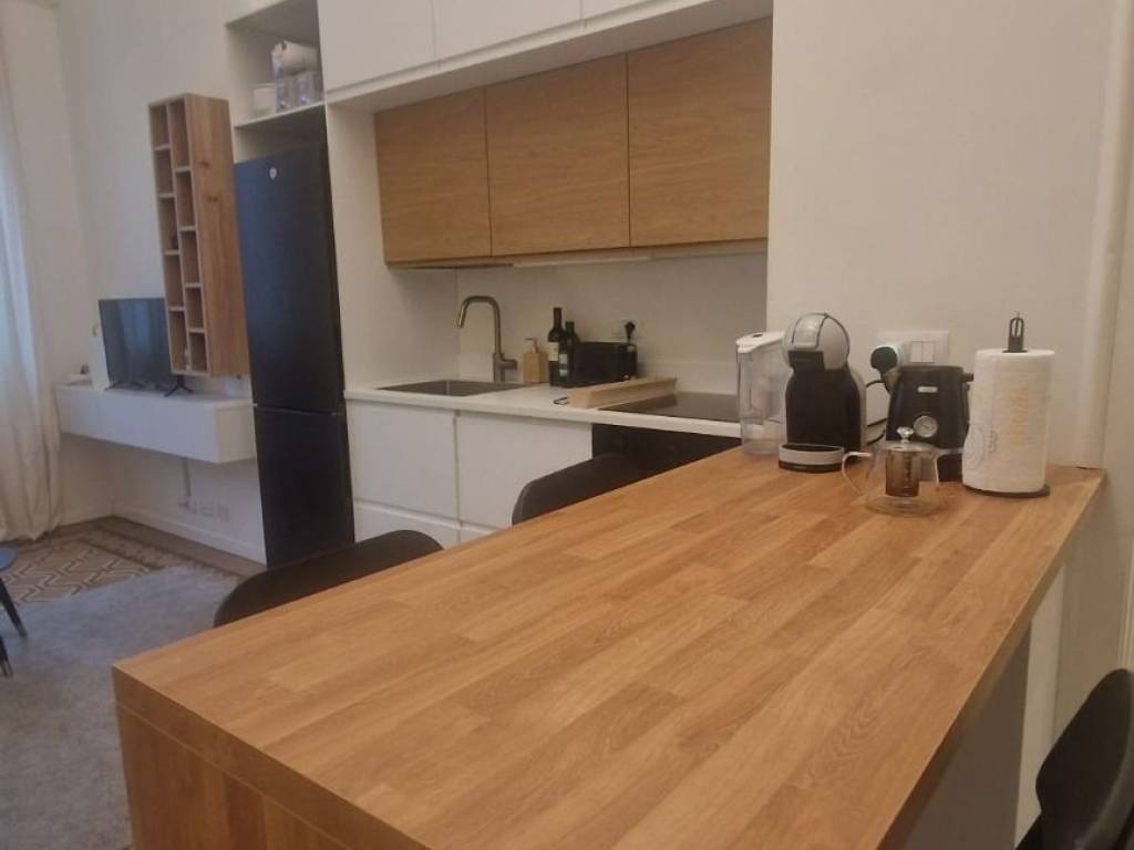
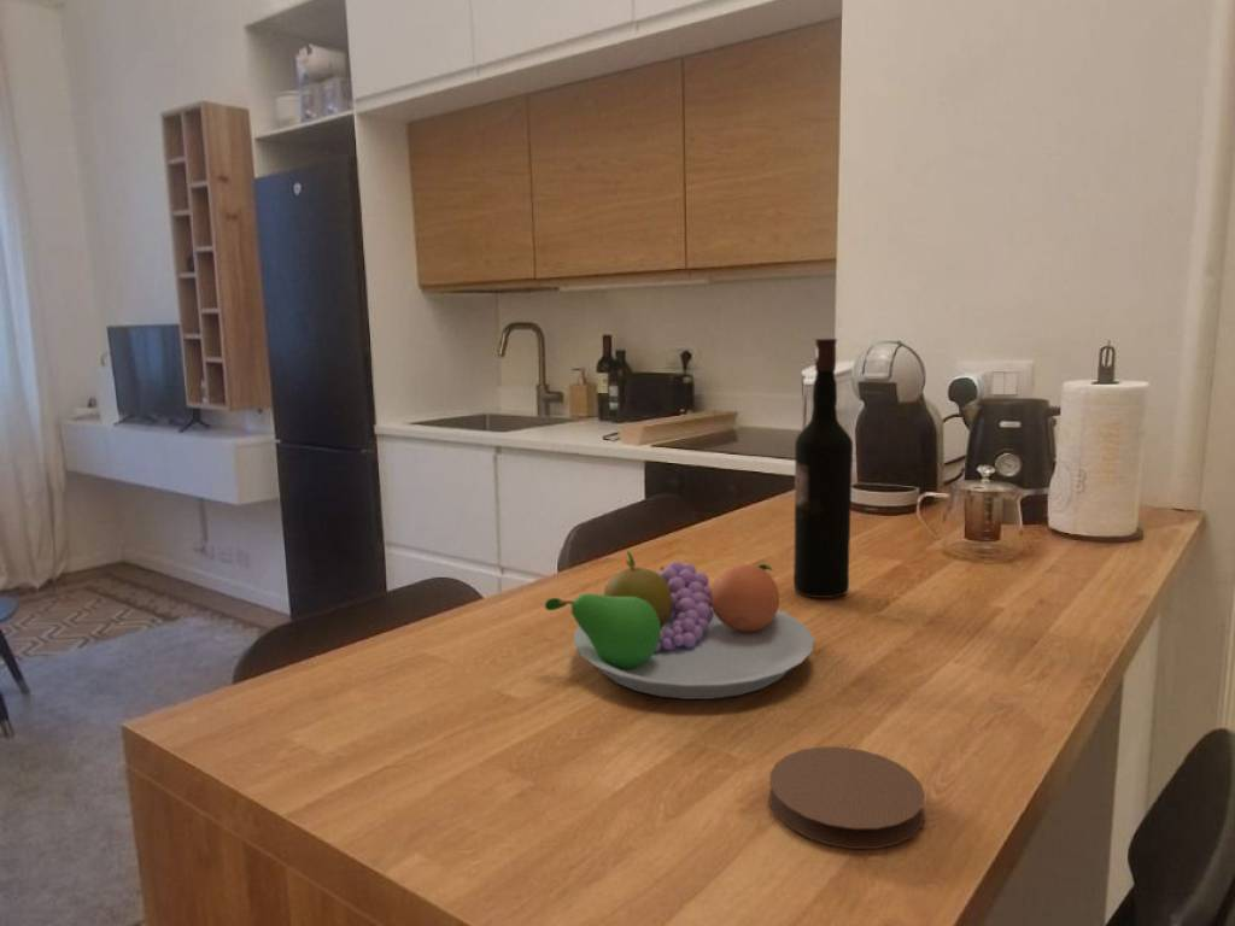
+ coaster (844, 793)
+ fruit bowl (681, 611)
+ wine bottle (823, 468)
